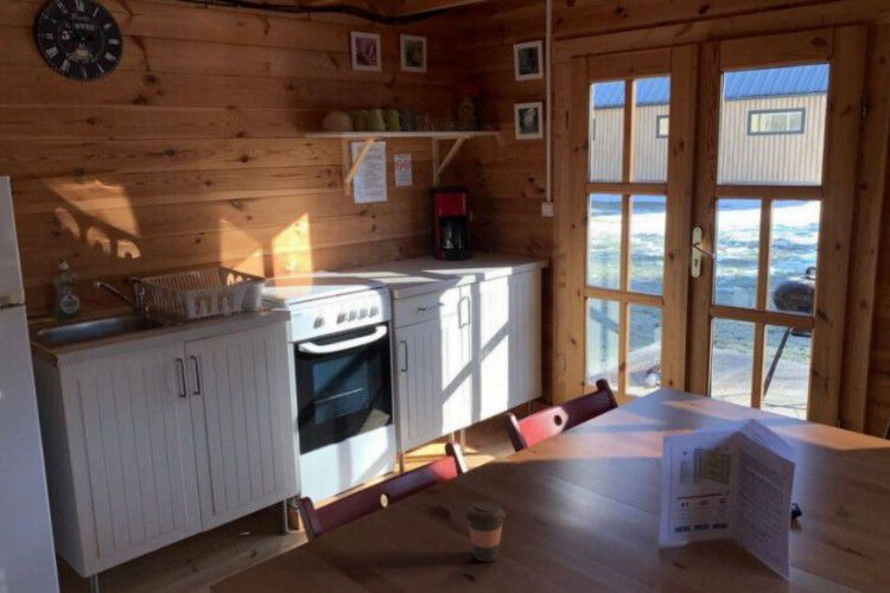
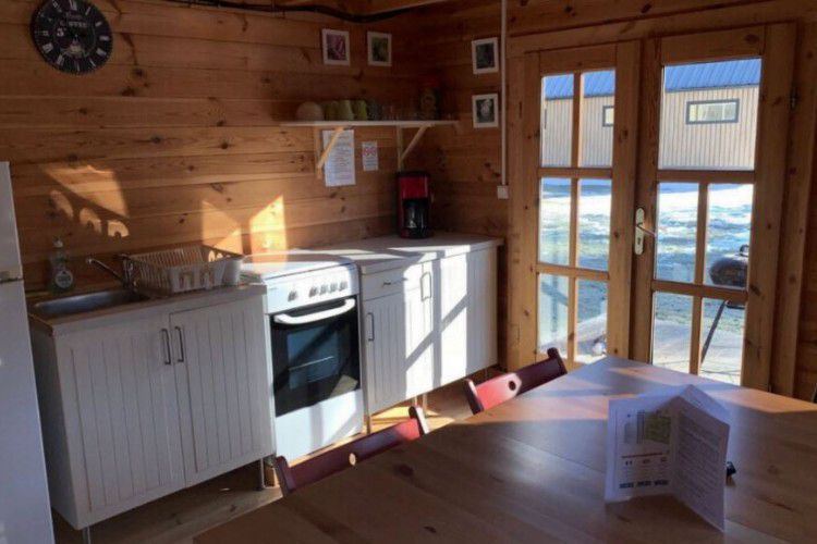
- coffee cup (485, 531)
